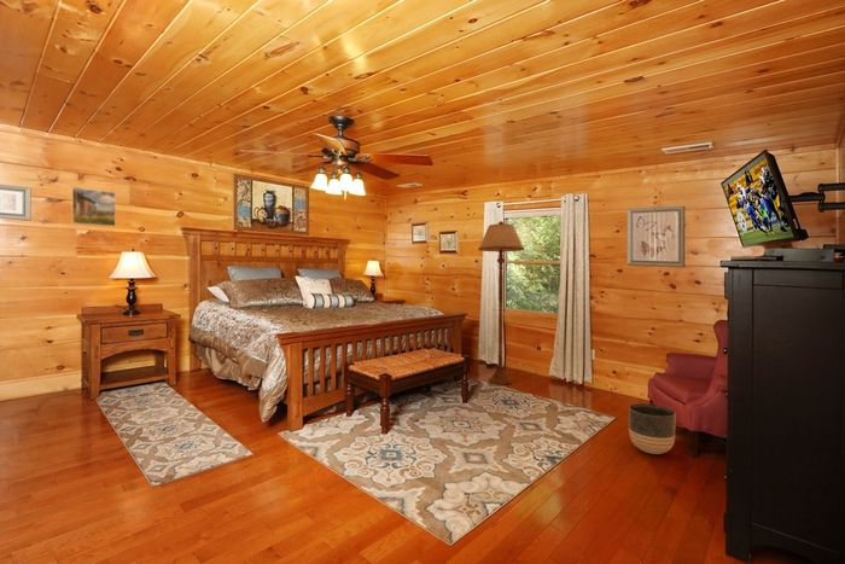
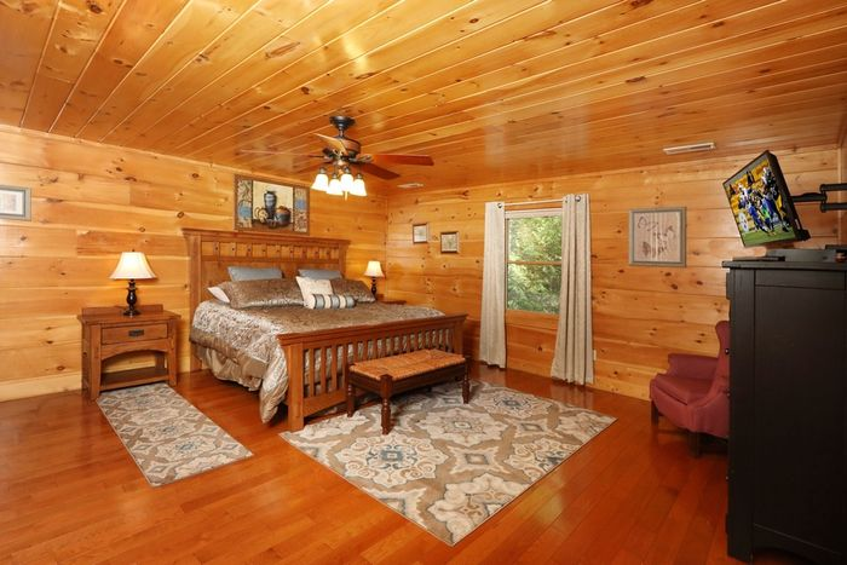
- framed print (94, 207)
- planter (651, 430)
- floor lamp (500, 301)
